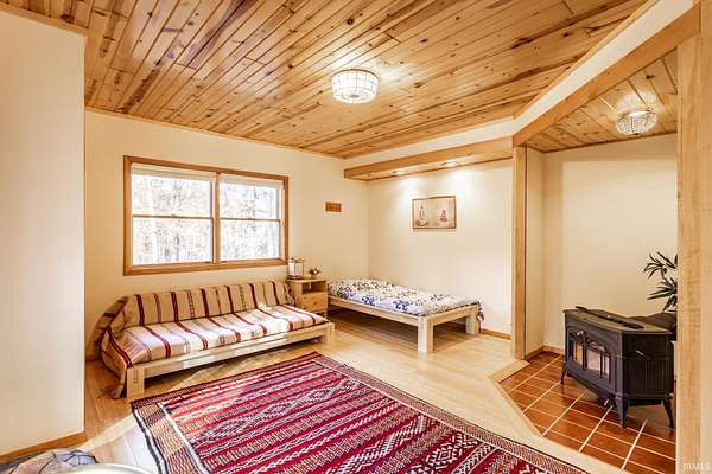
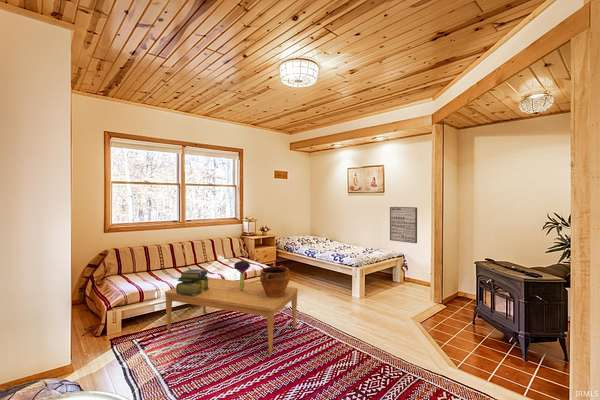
+ wall art (403, 224)
+ bouquet (242, 275)
+ coffee table (232, 309)
+ ceramic pot (275, 281)
+ stack of books (193, 280)
